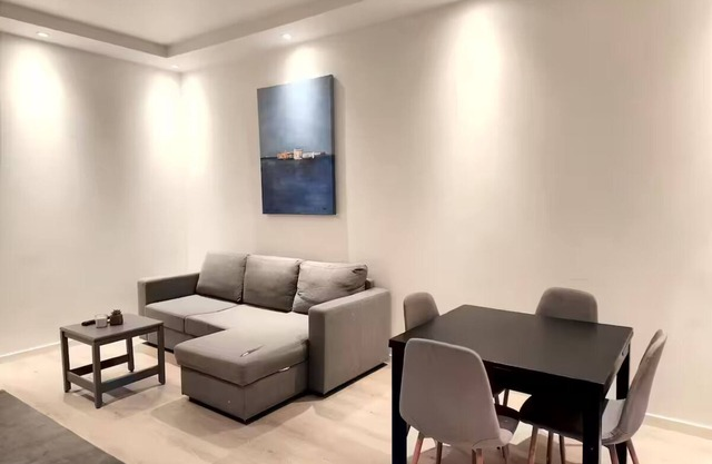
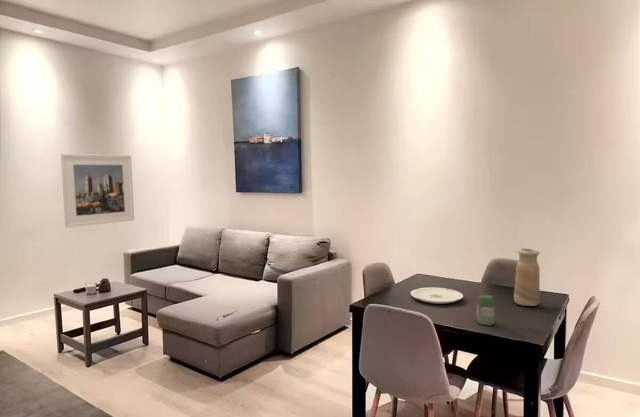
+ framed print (100, 189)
+ vase (527, 277)
+ jar (485, 309)
+ plate (436, 296)
